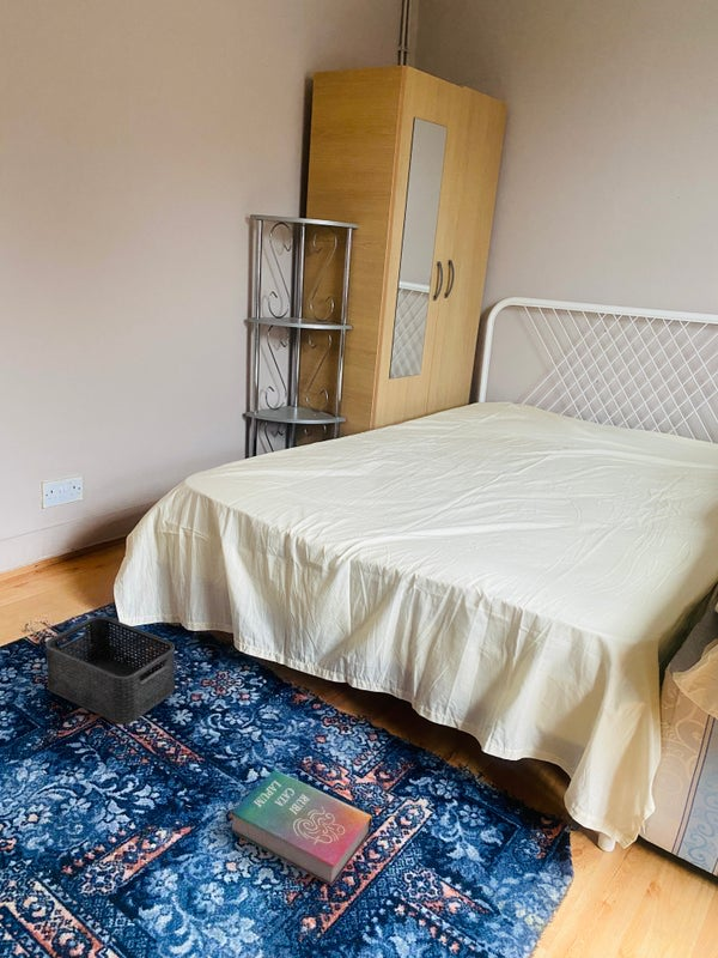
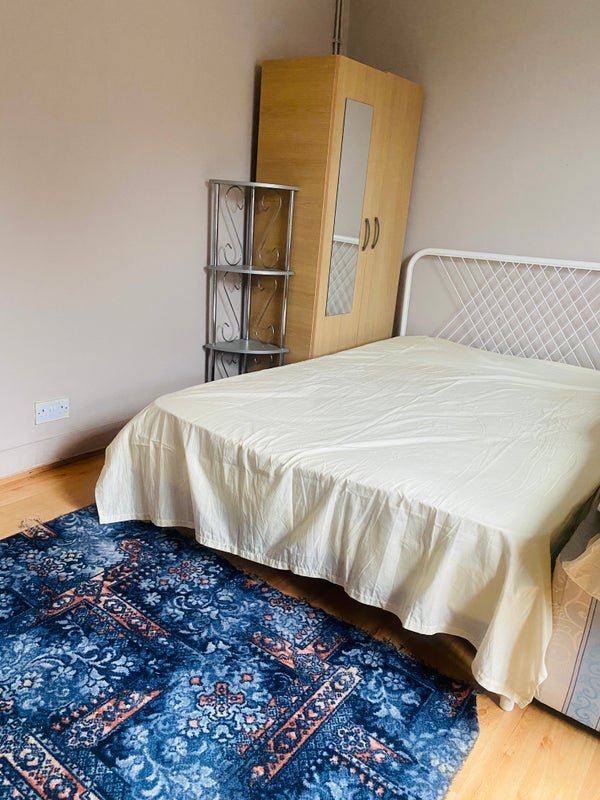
- storage bin (111, 667)
- book (302, 823)
